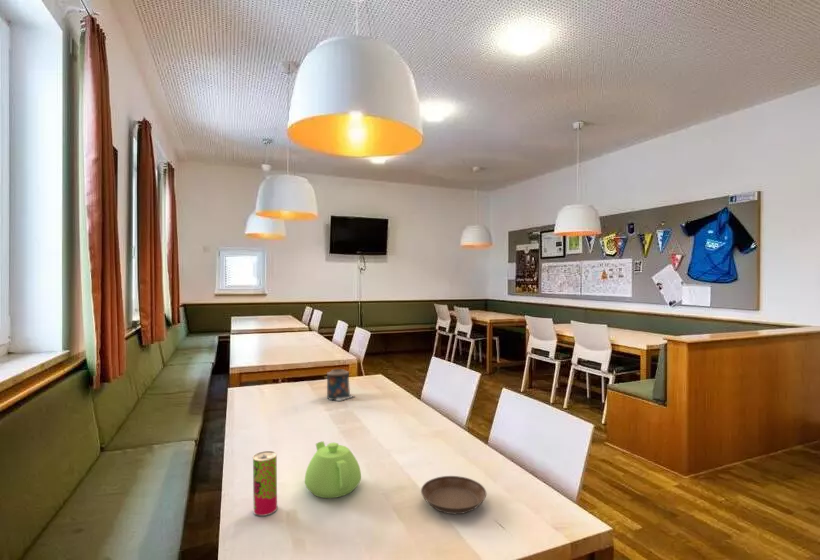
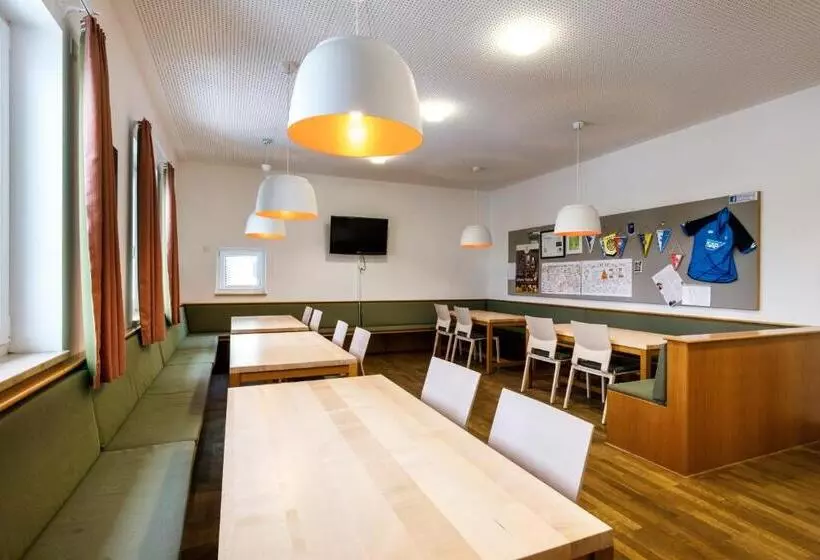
- saucer (453, 496)
- teapot (332, 464)
- beverage can (265, 482)
- candle (341, 383)
